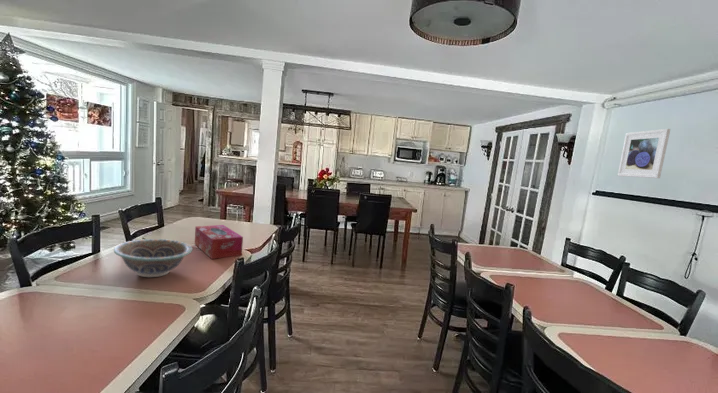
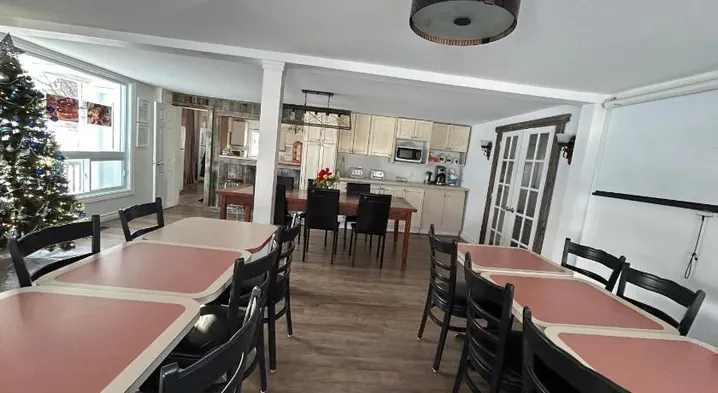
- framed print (641, 154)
- tissue box (217, 240)
- decorative bowl (155, 259)
